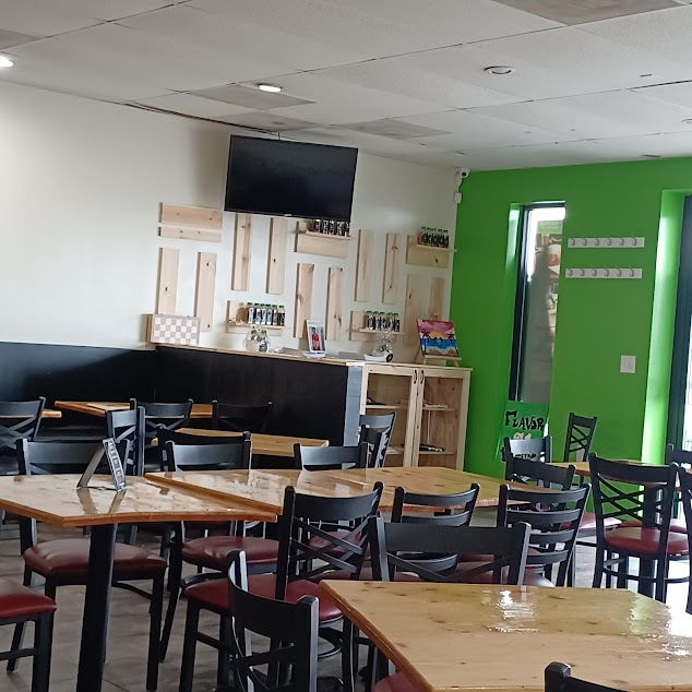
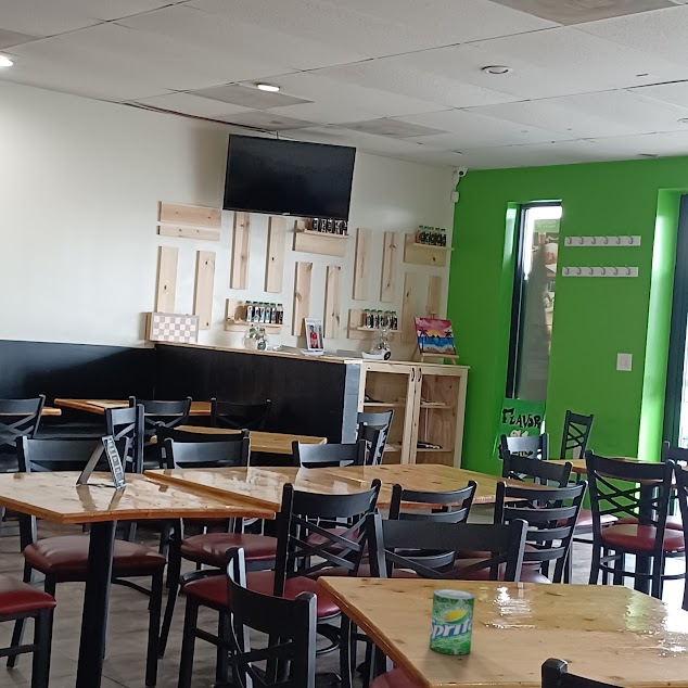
+ beverage can (451, 621)
